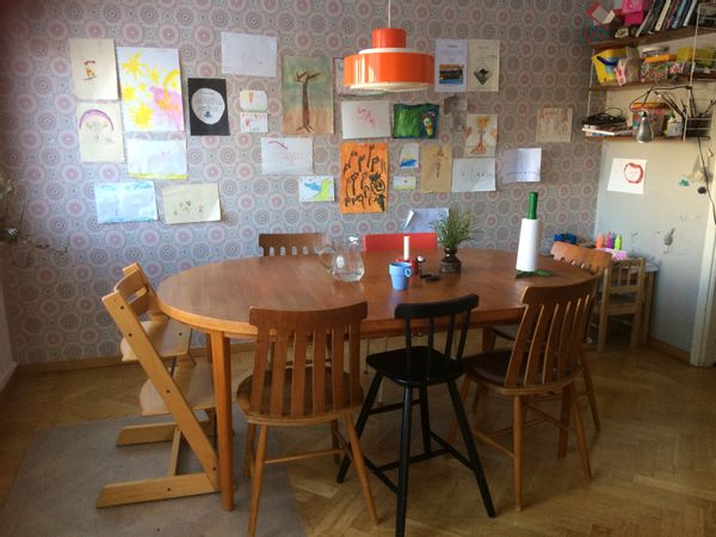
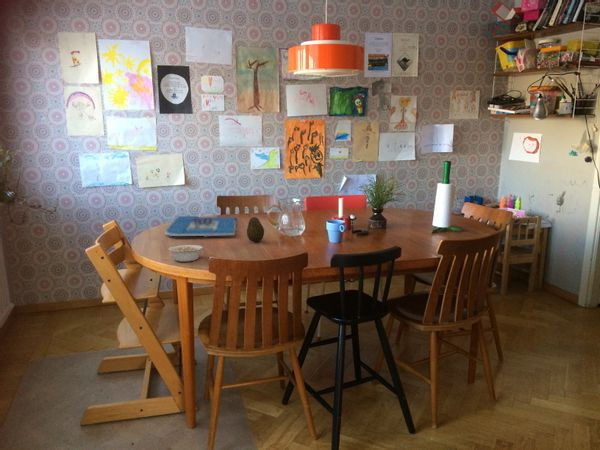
+ board game (203, 222)
+ fruit (255, 229)
+ legume (187, 252)
